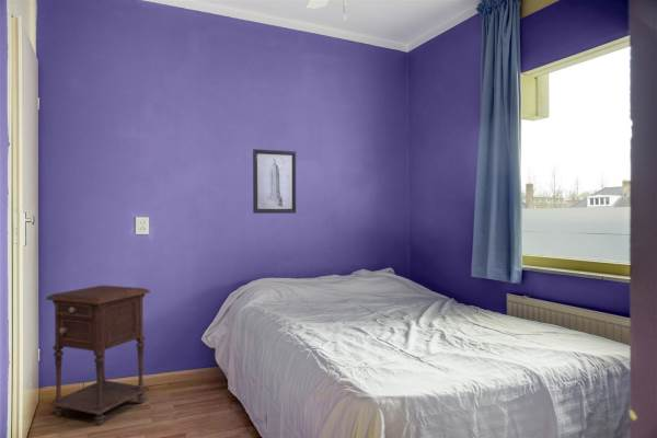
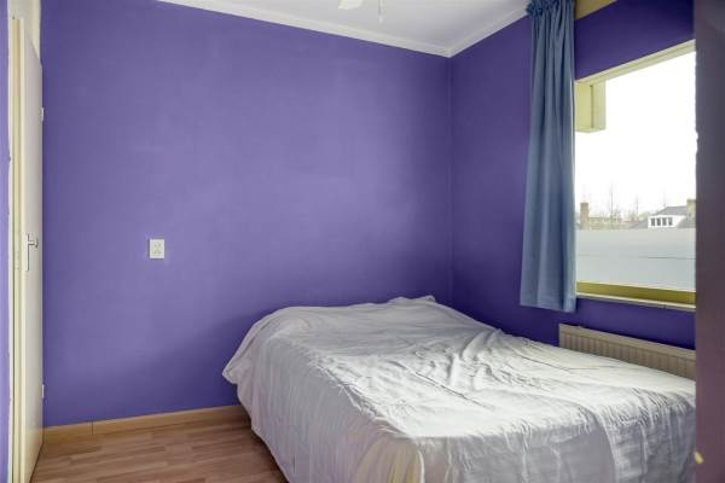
- wall art (275, 182)
- nightstand (101, 349)
